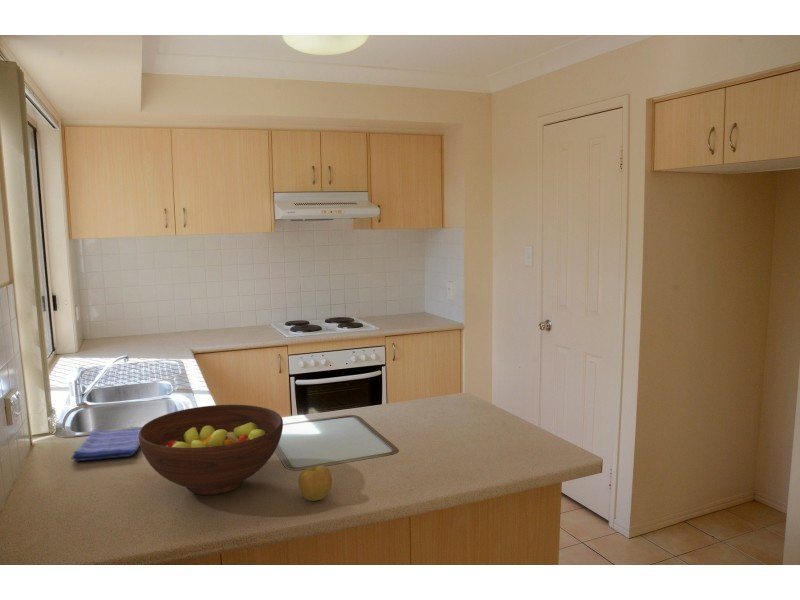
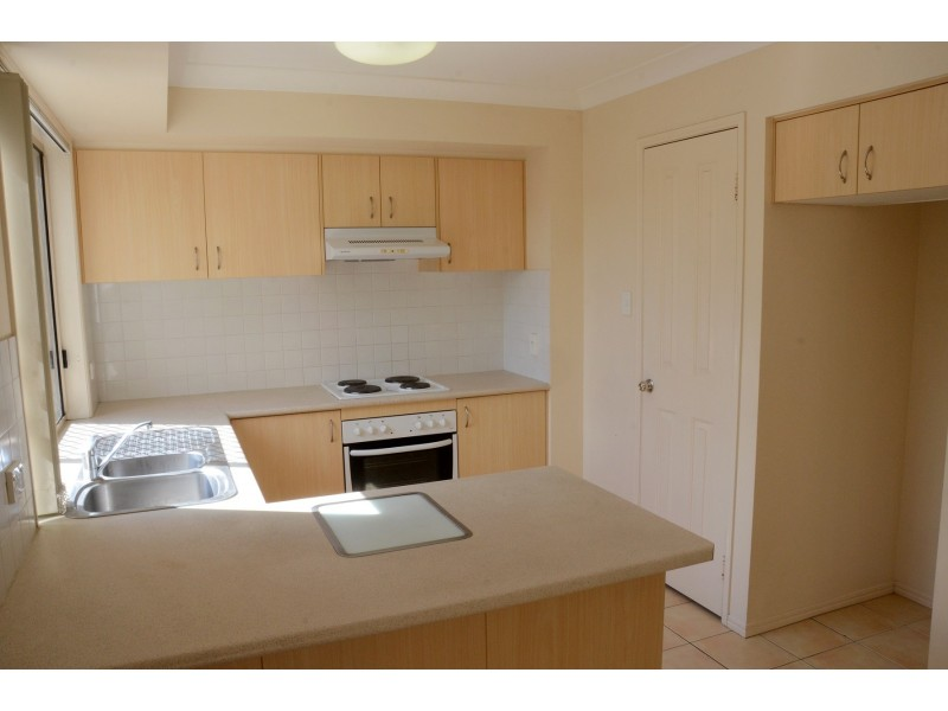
- apple (315, 483)
- fruit bowl (214, 454)
- dish towel (112, 441)
